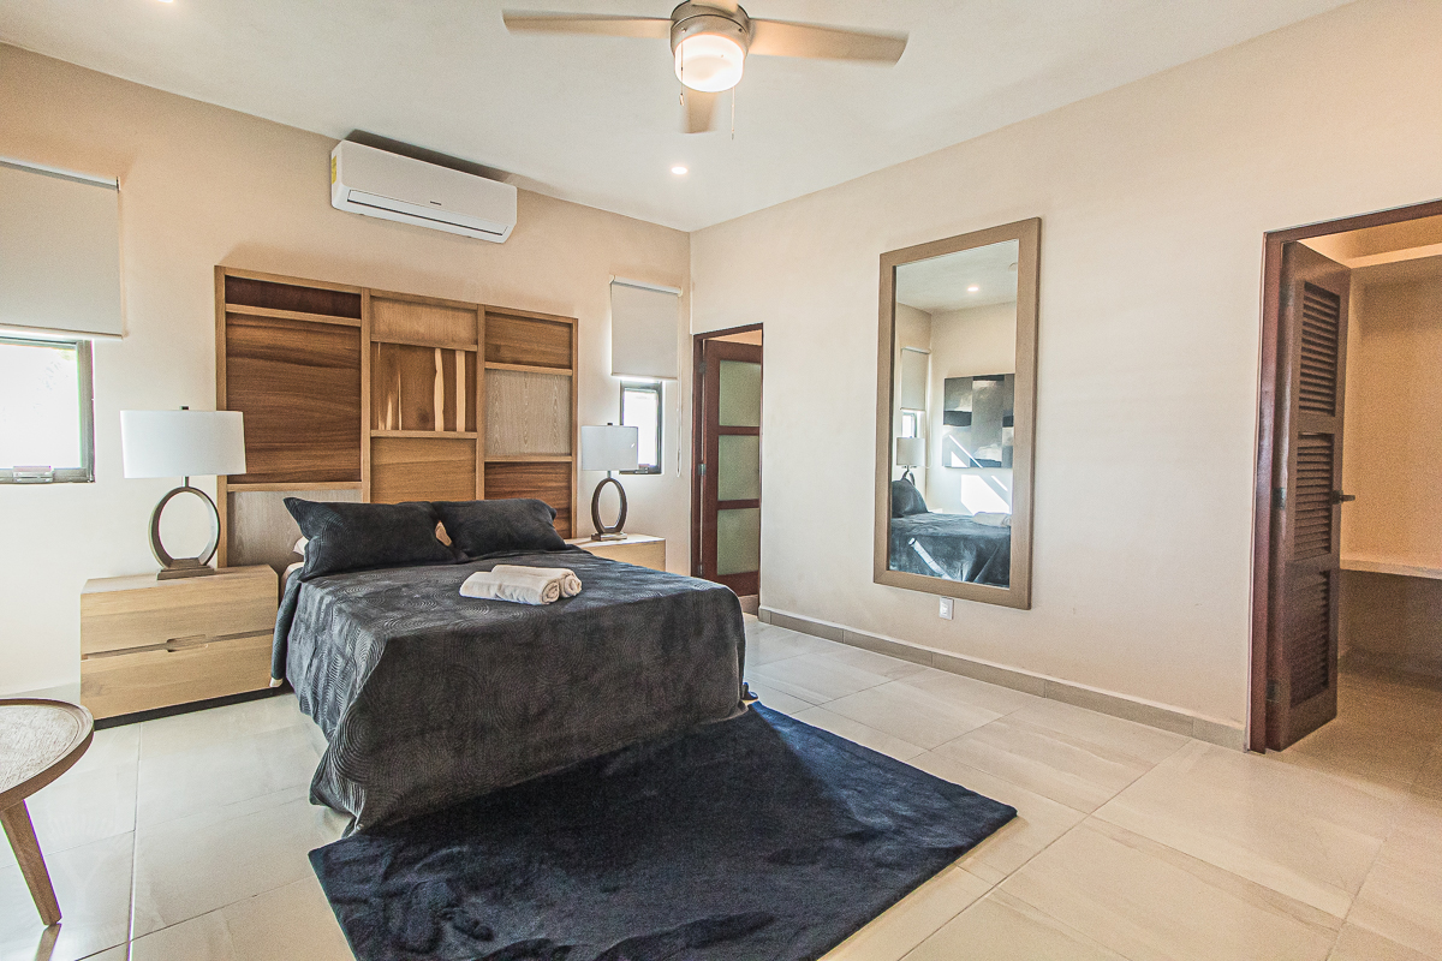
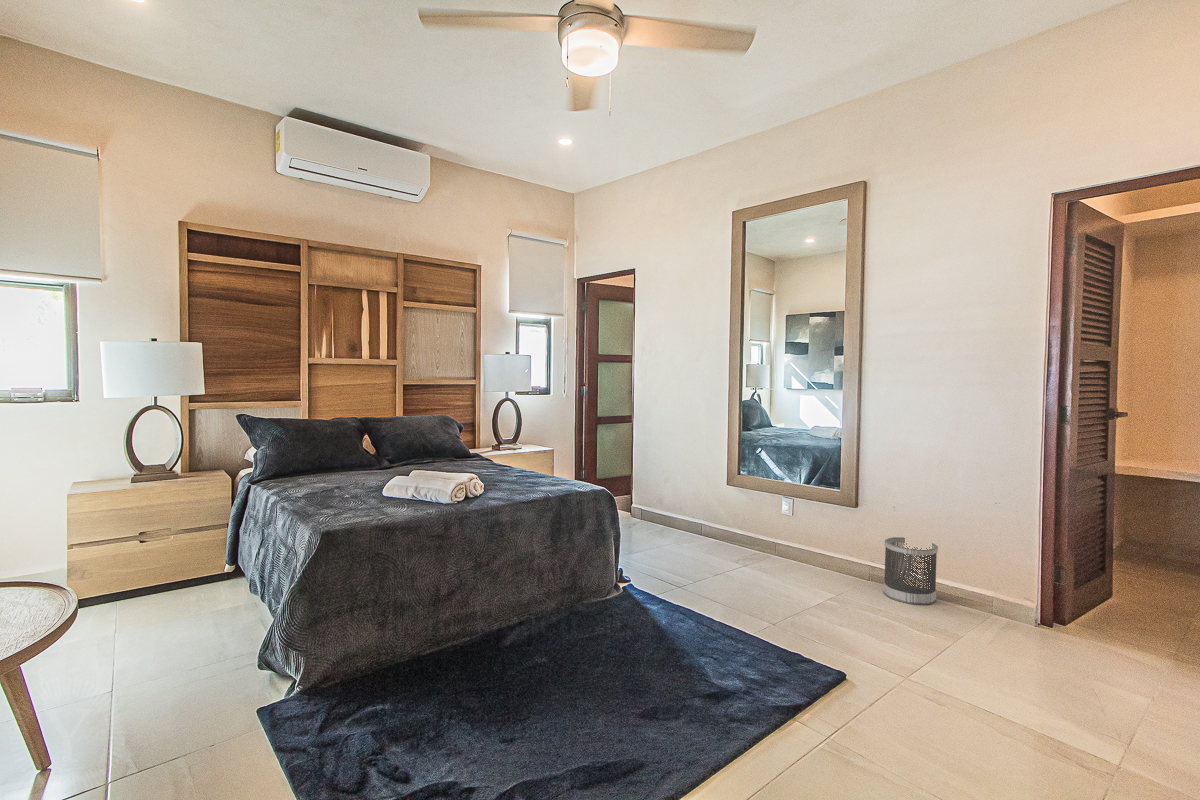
+ wastebasket (910, 569)
